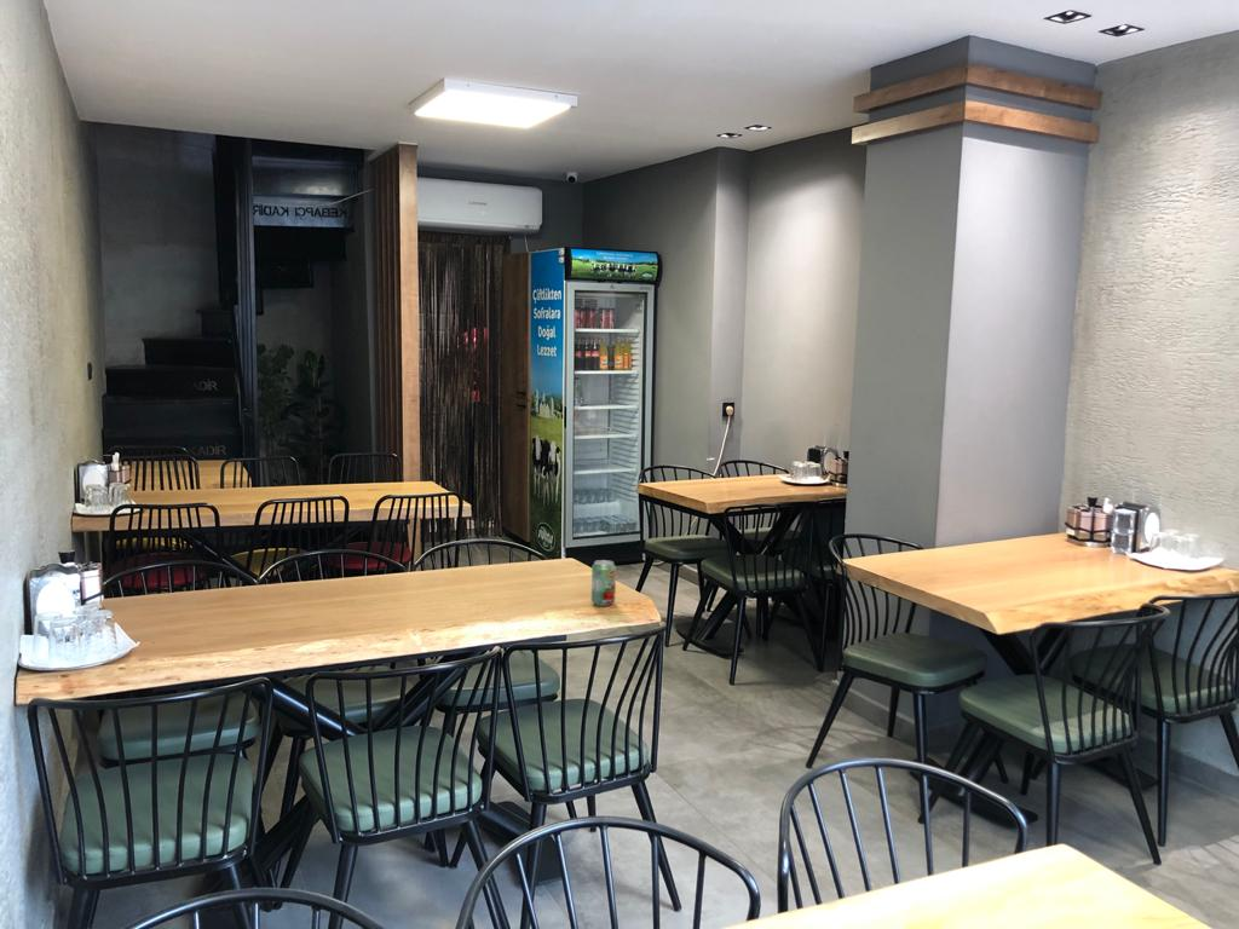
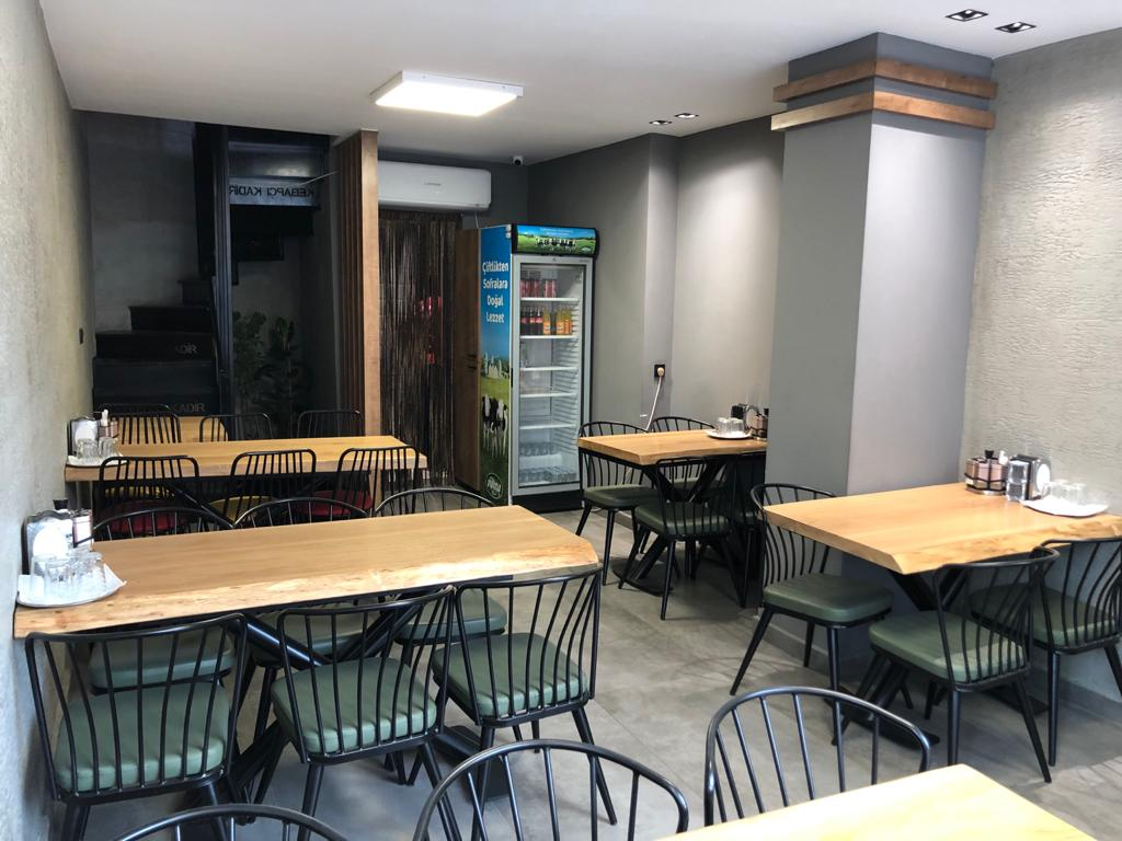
- beverage can (603, 582)
